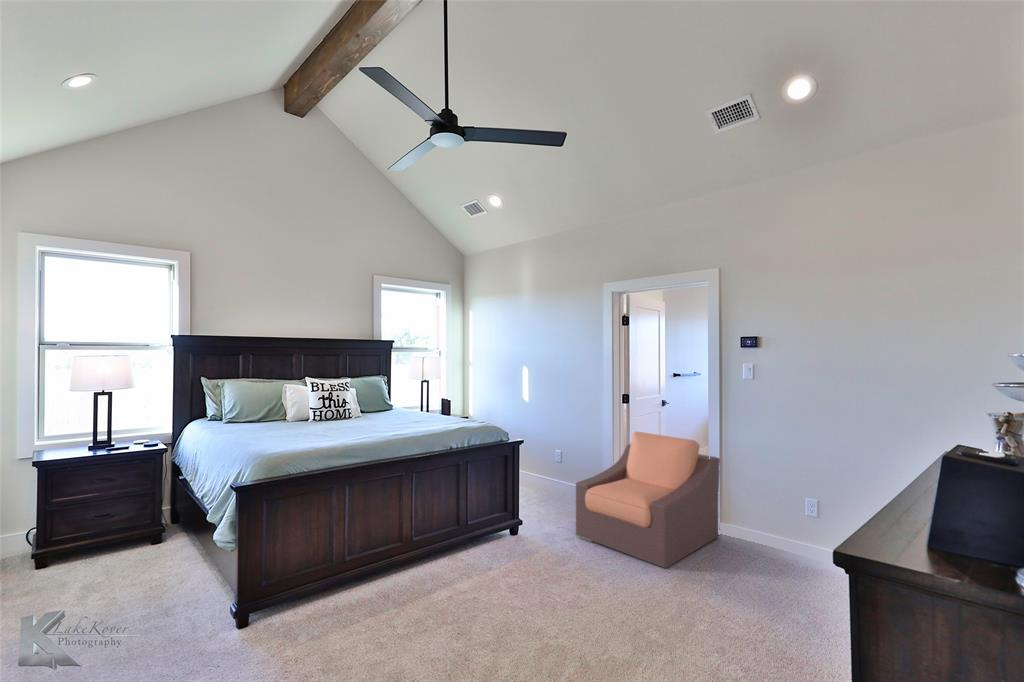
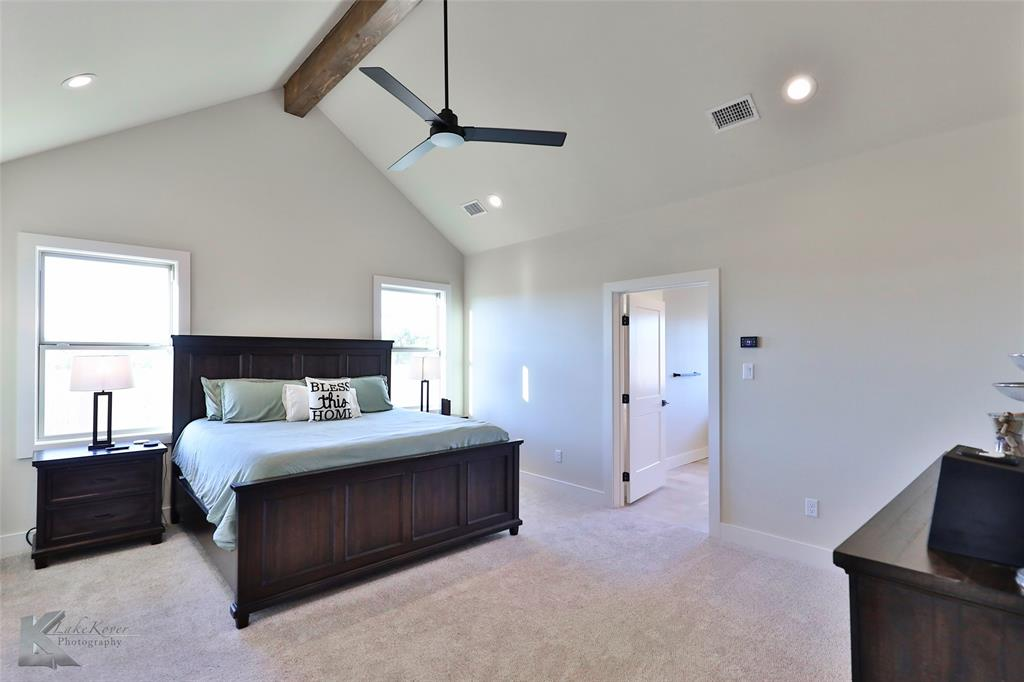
- armchair (646, 488)
